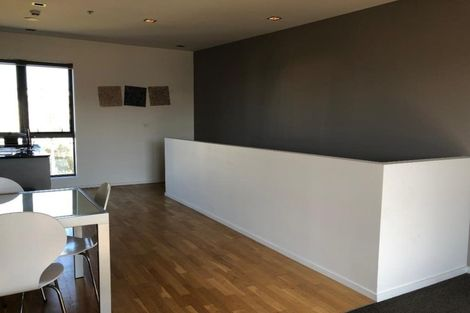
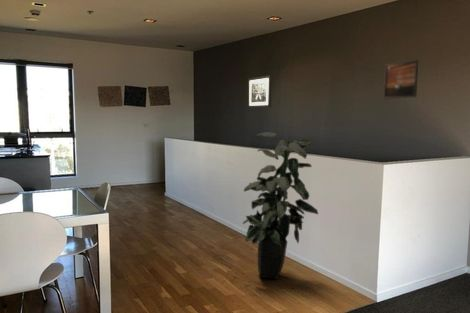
+ wall art (259, 92)
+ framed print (400, 80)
+ indoor plant (275, 204)
